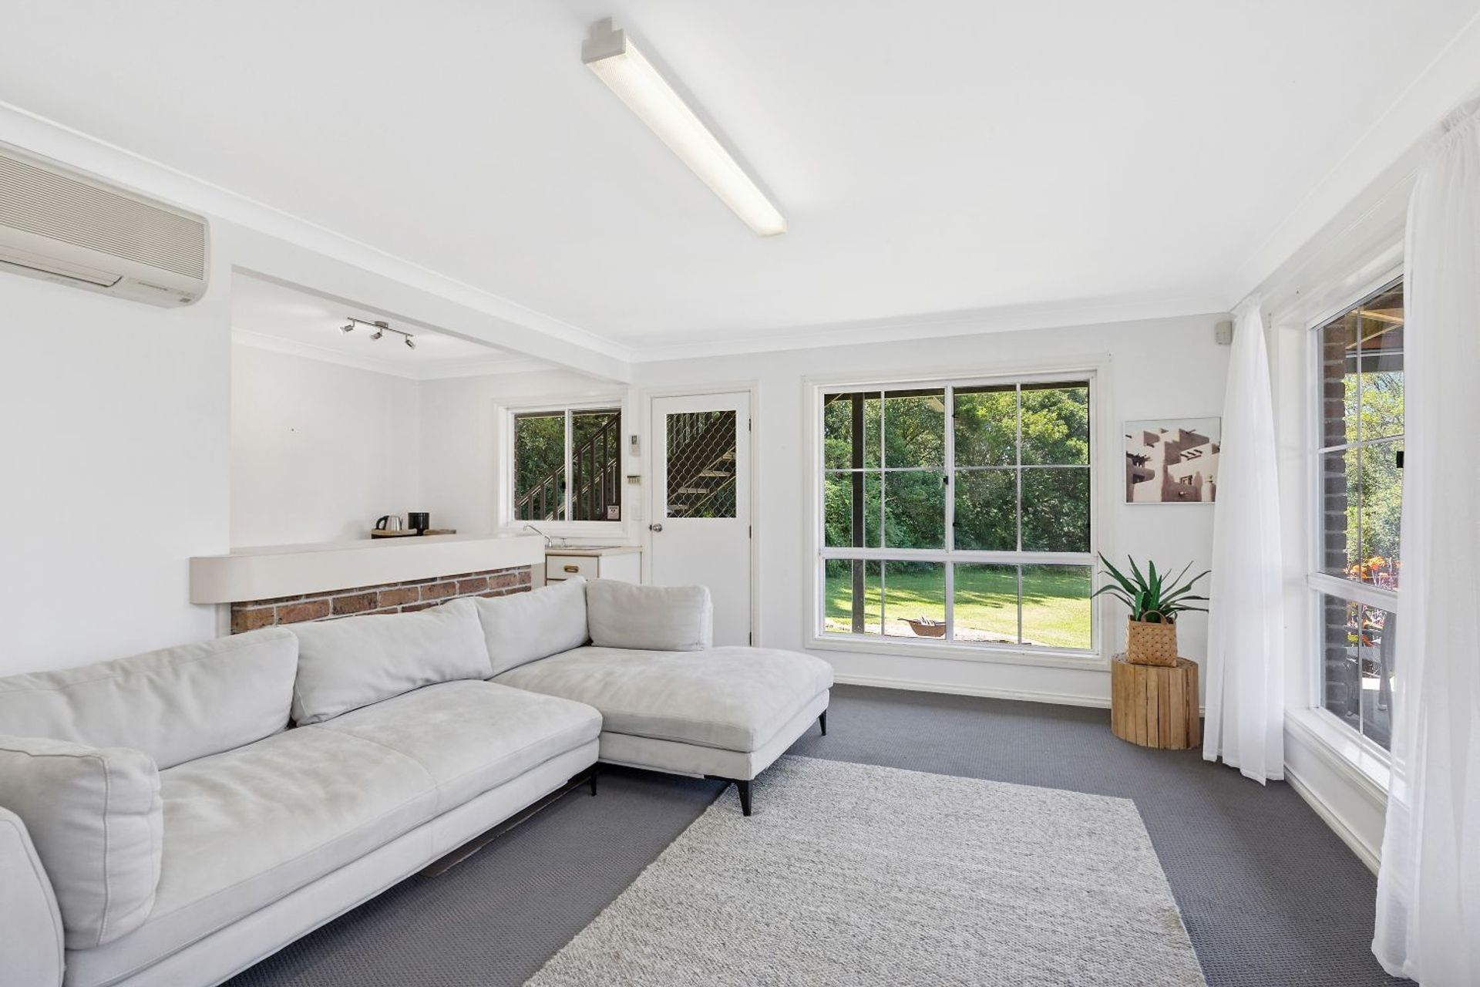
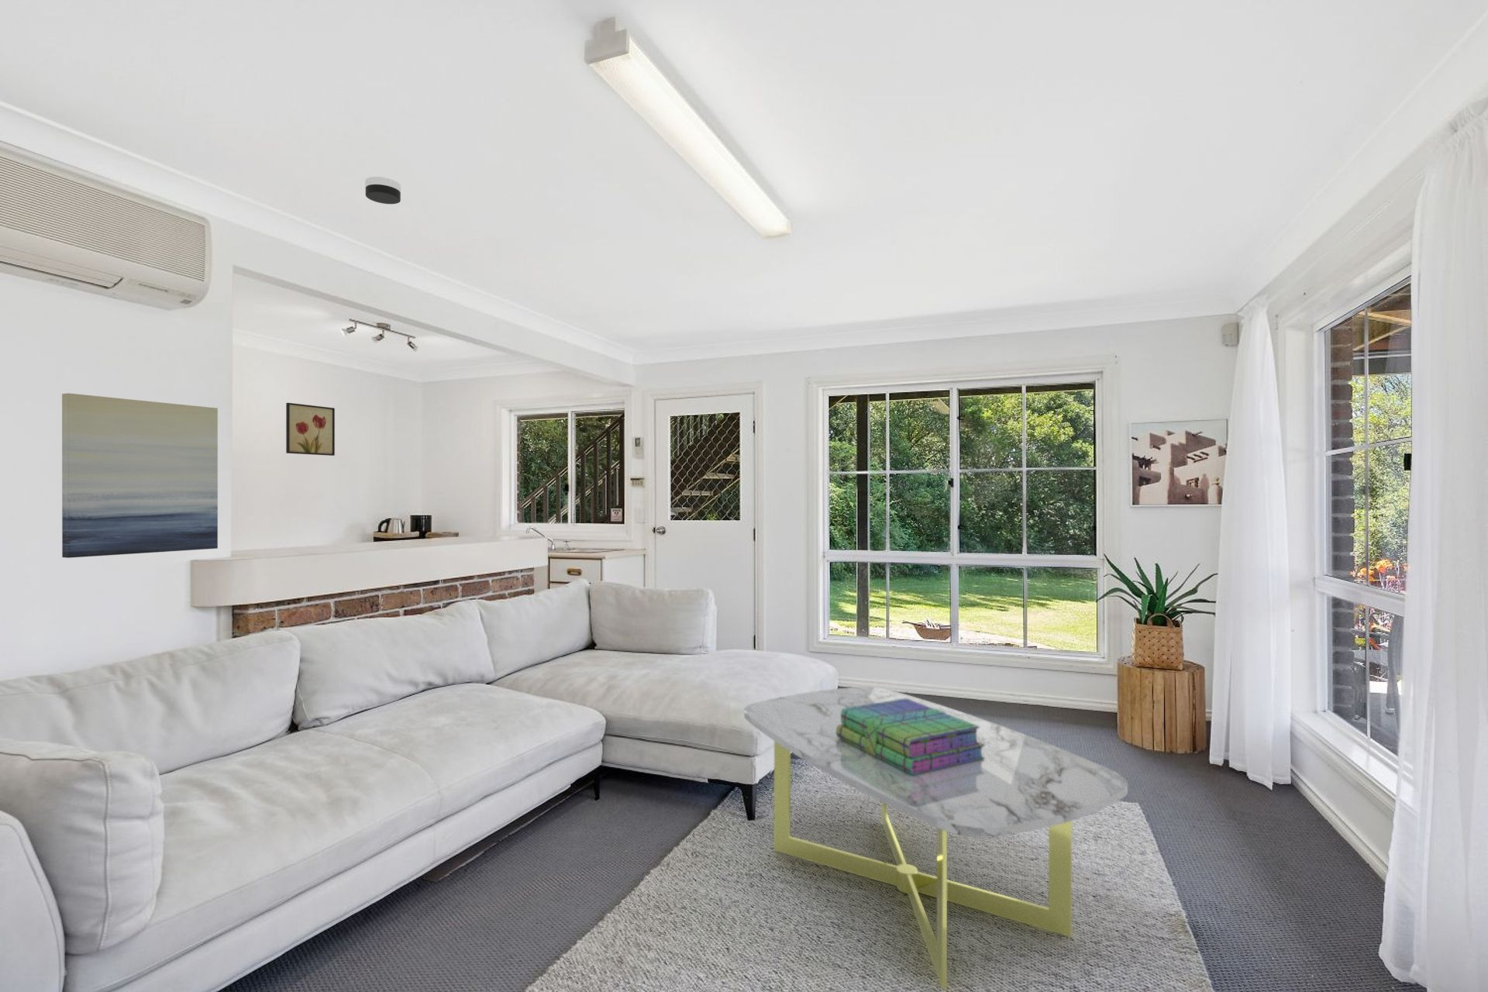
+ smoke detector (383, 190)
+ wall art (310, 430)
+ coffee table (908, 813)
+ stack of books (908, 732)
+ wall art (146, 476)
